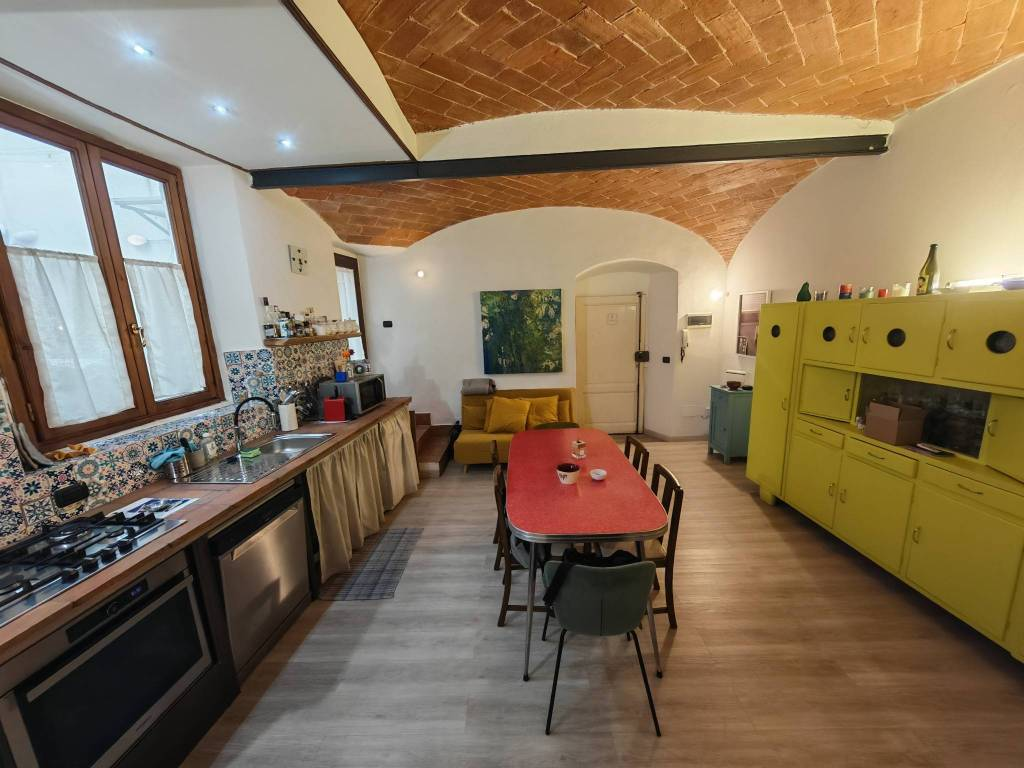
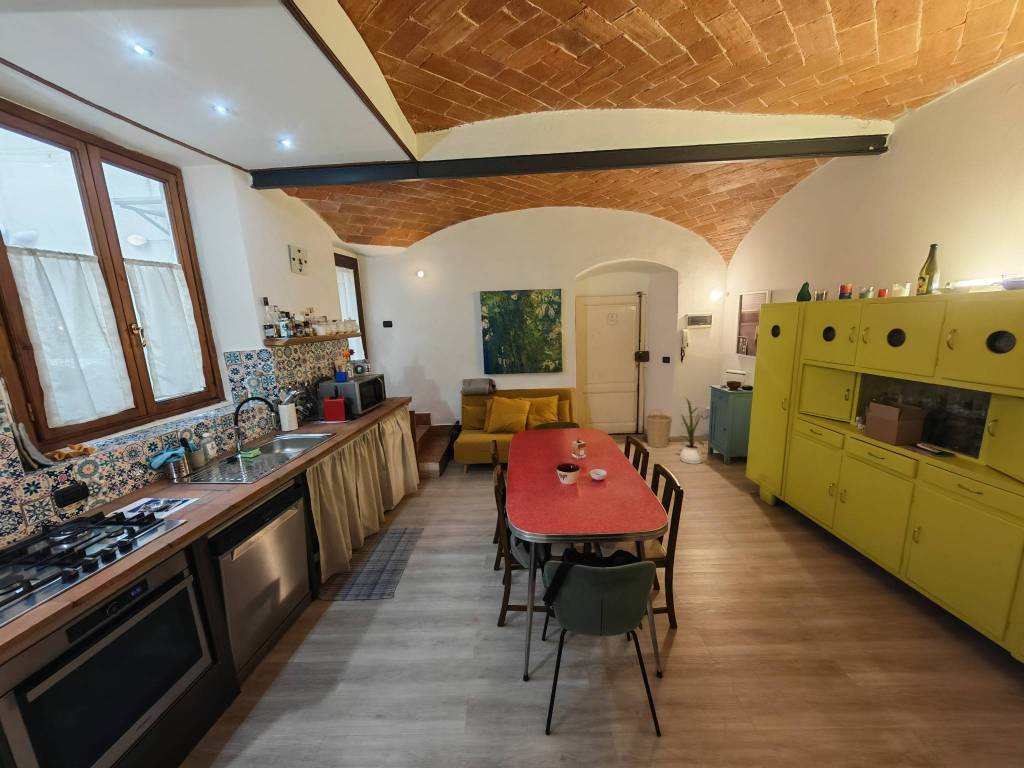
+ basket (658, 428)
+ house plant (691, 430)
